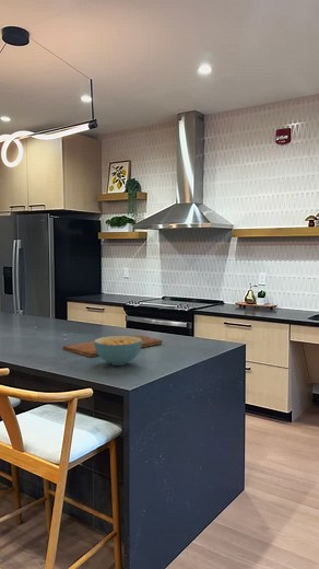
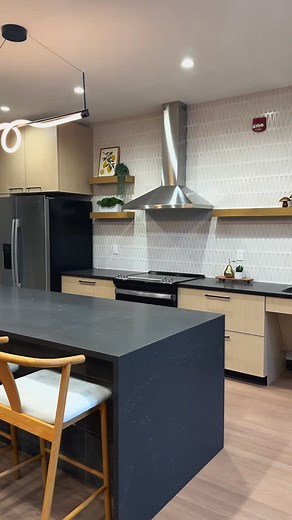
- cutting board (131, 336)
- cereal bowl (118, 351)
